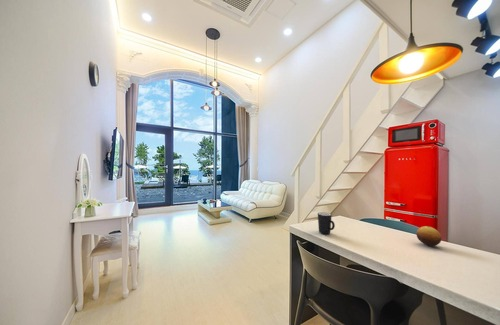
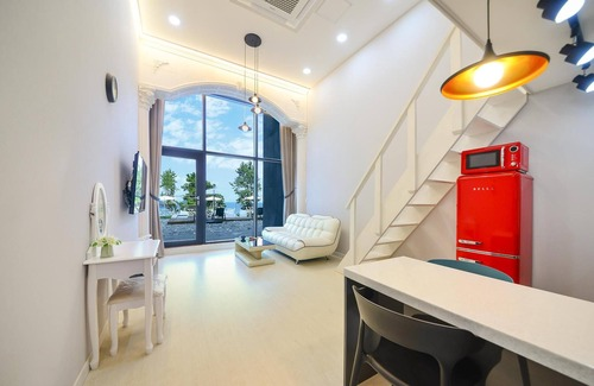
- fruit (428, 235)
- mug (326, 223)
